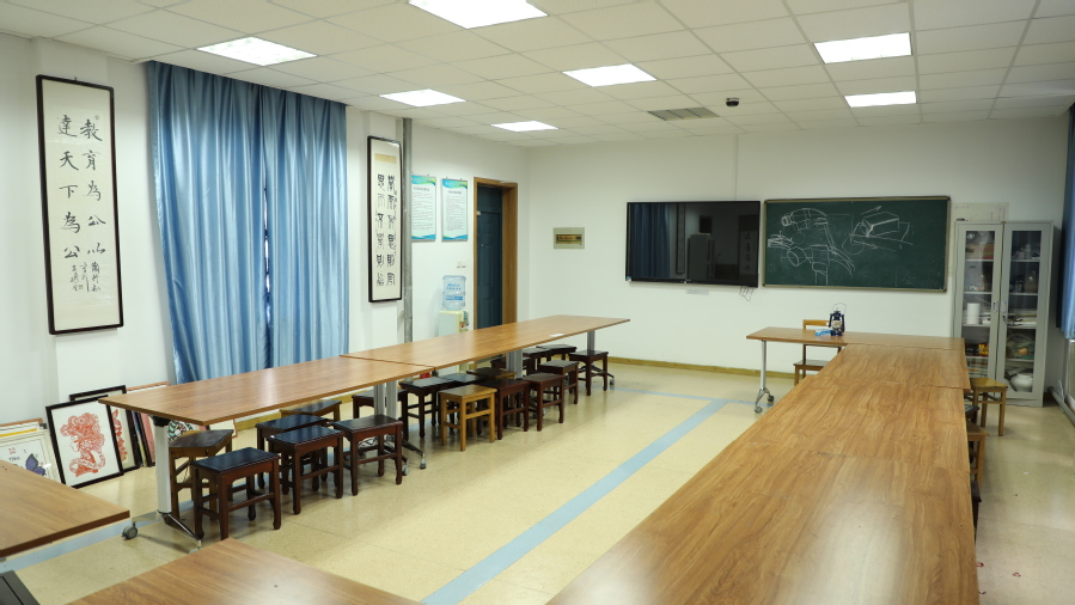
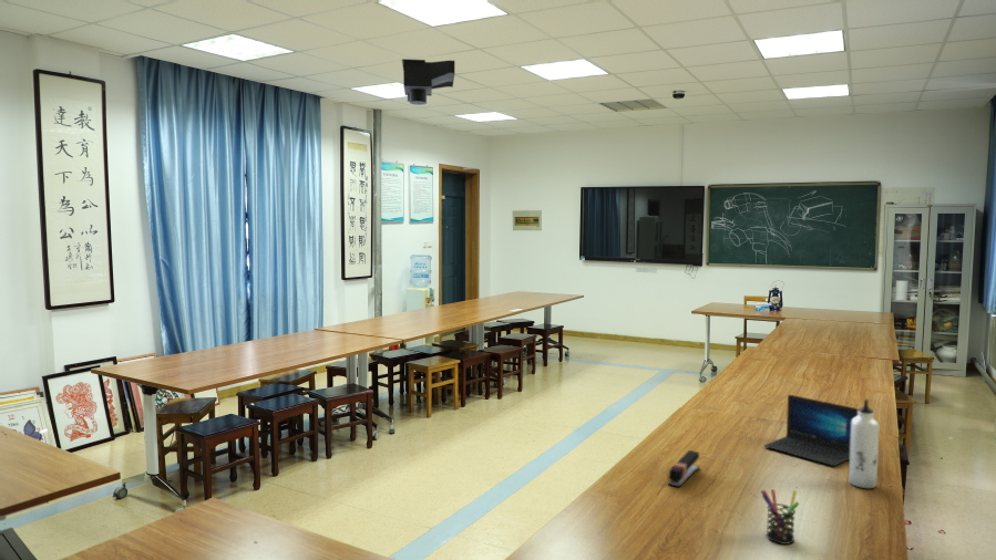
+ stapler (684, 467)
+ water bottle (864, 442)
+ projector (428, 84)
+ laptop (810, 427)
+ pen holder (782, 514)
